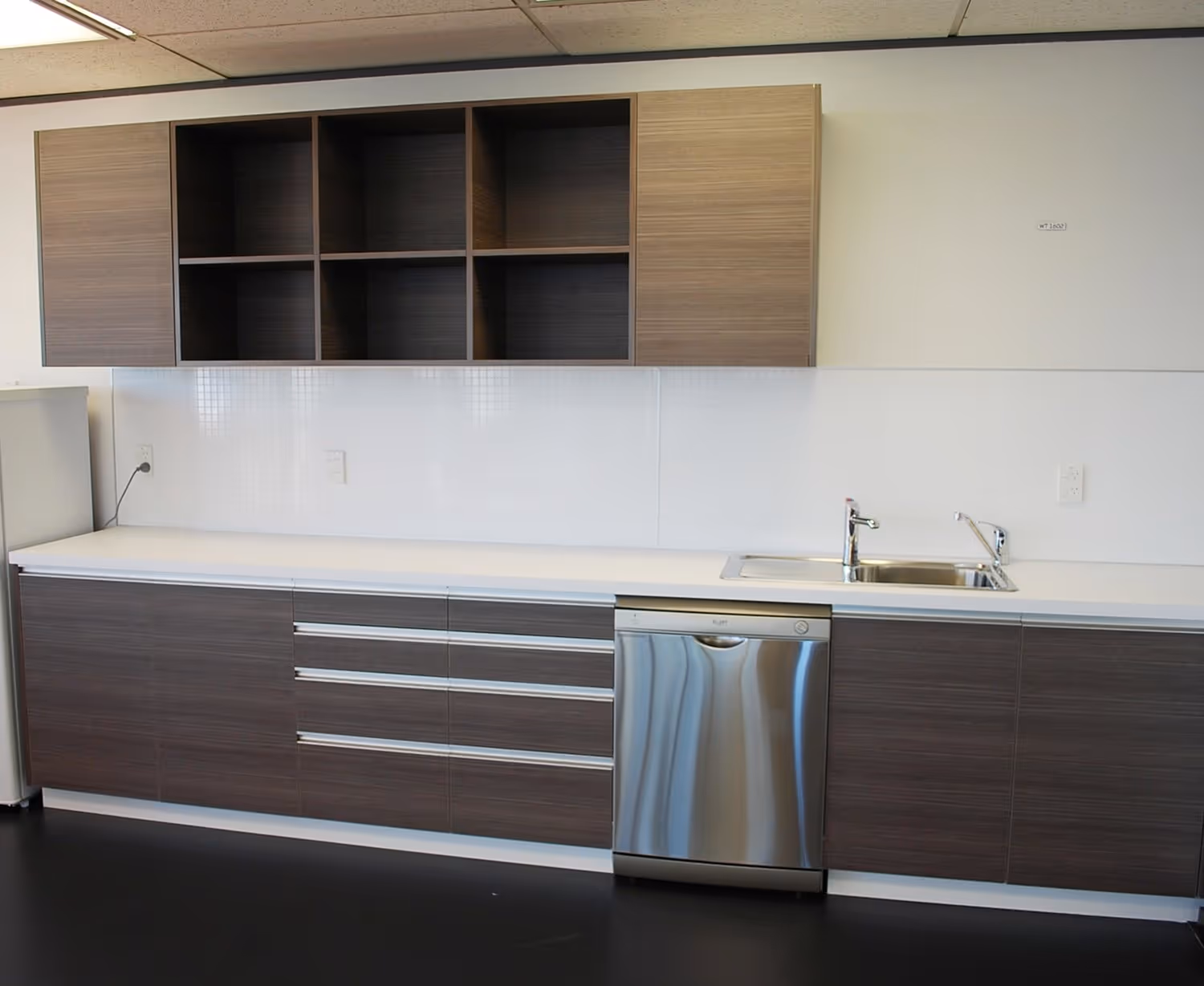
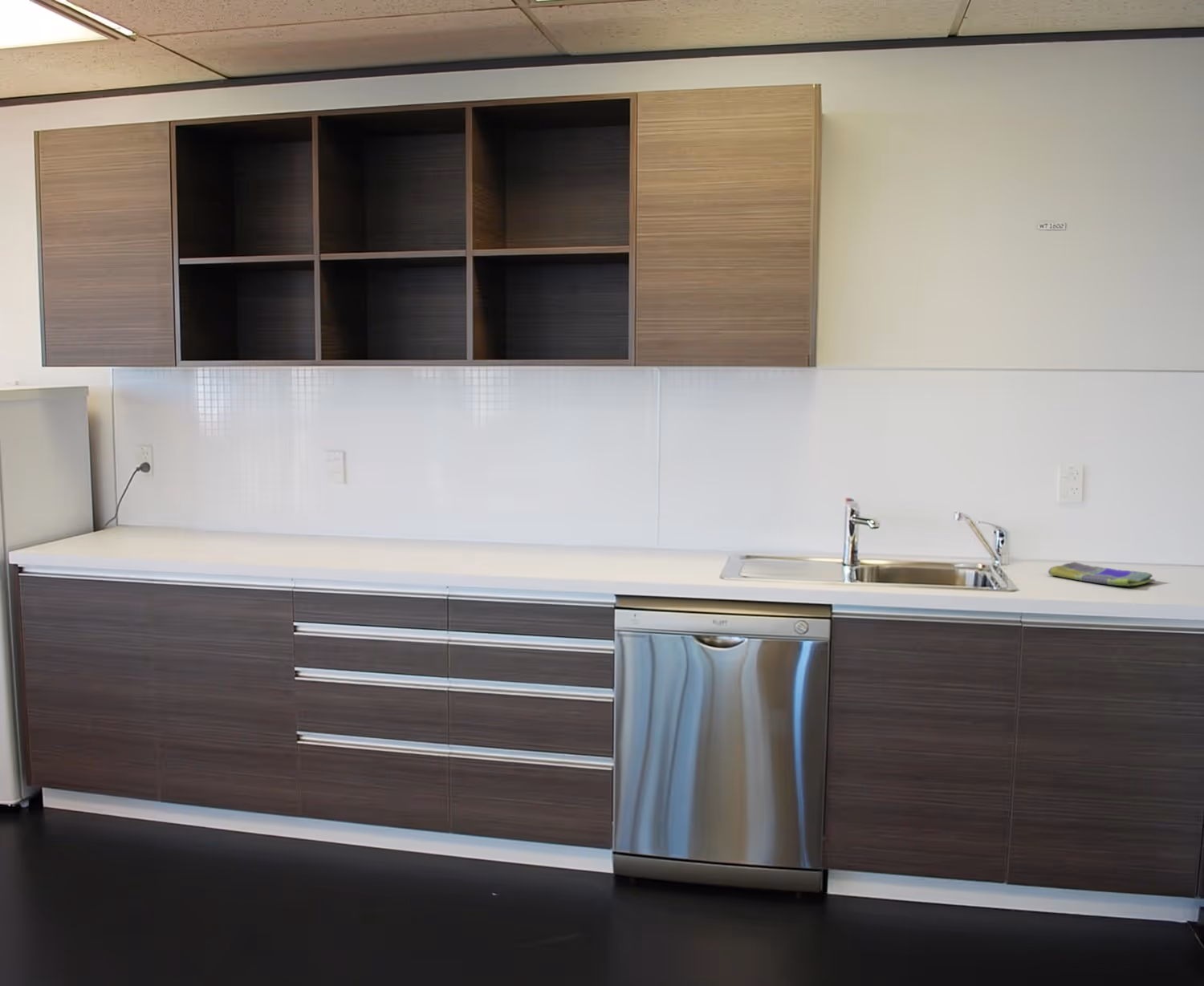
+ dish towel (1099, 574)
